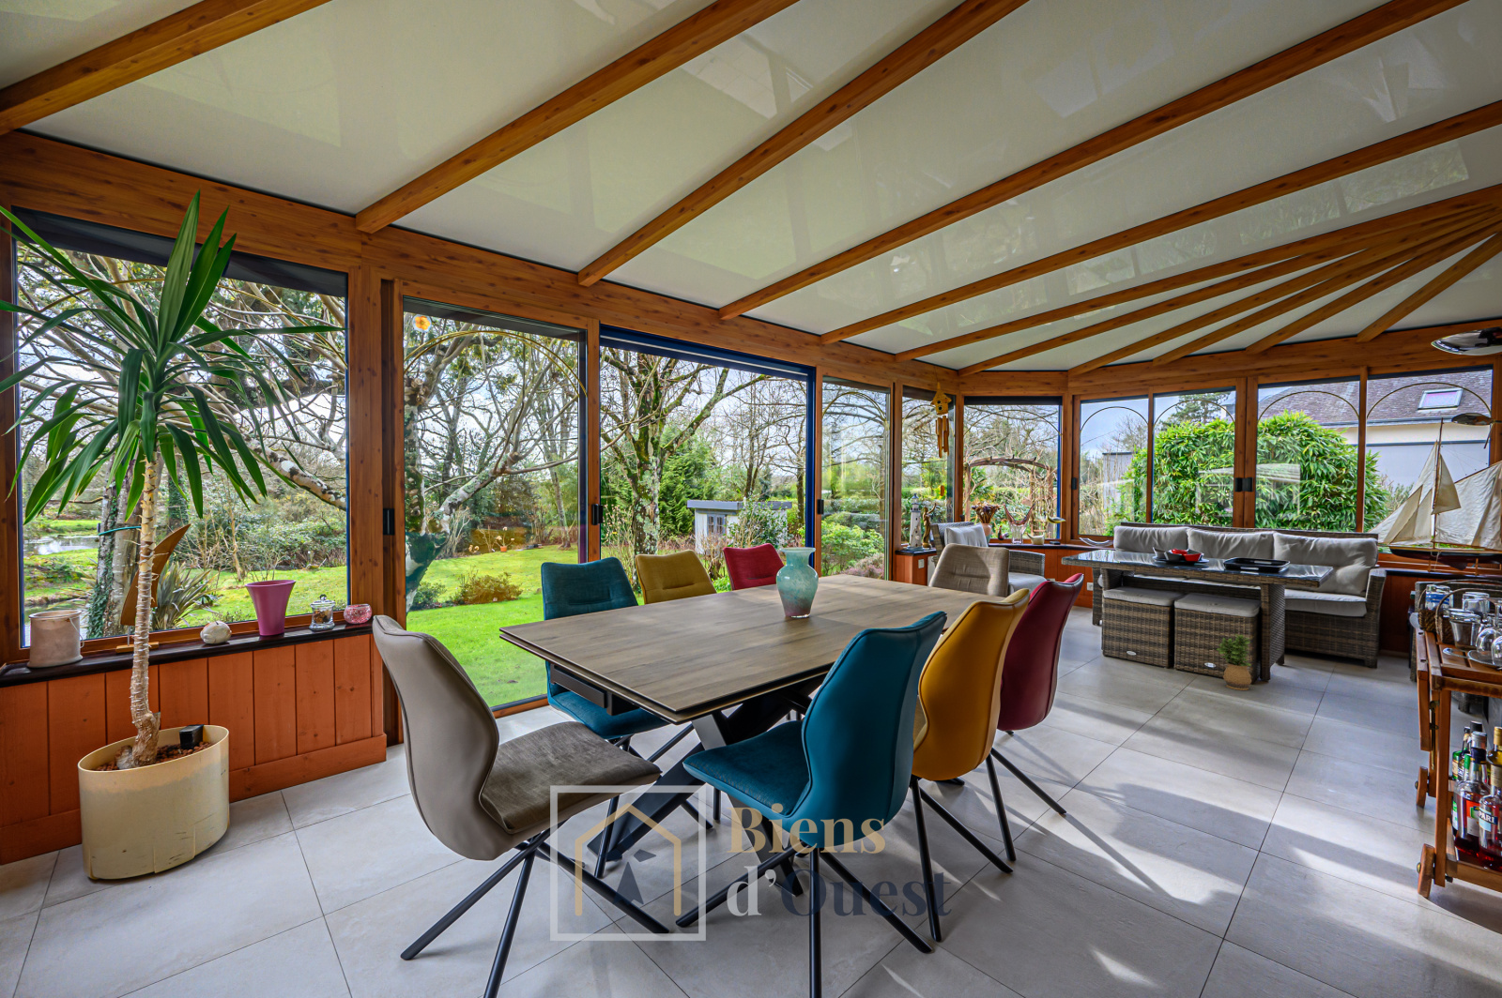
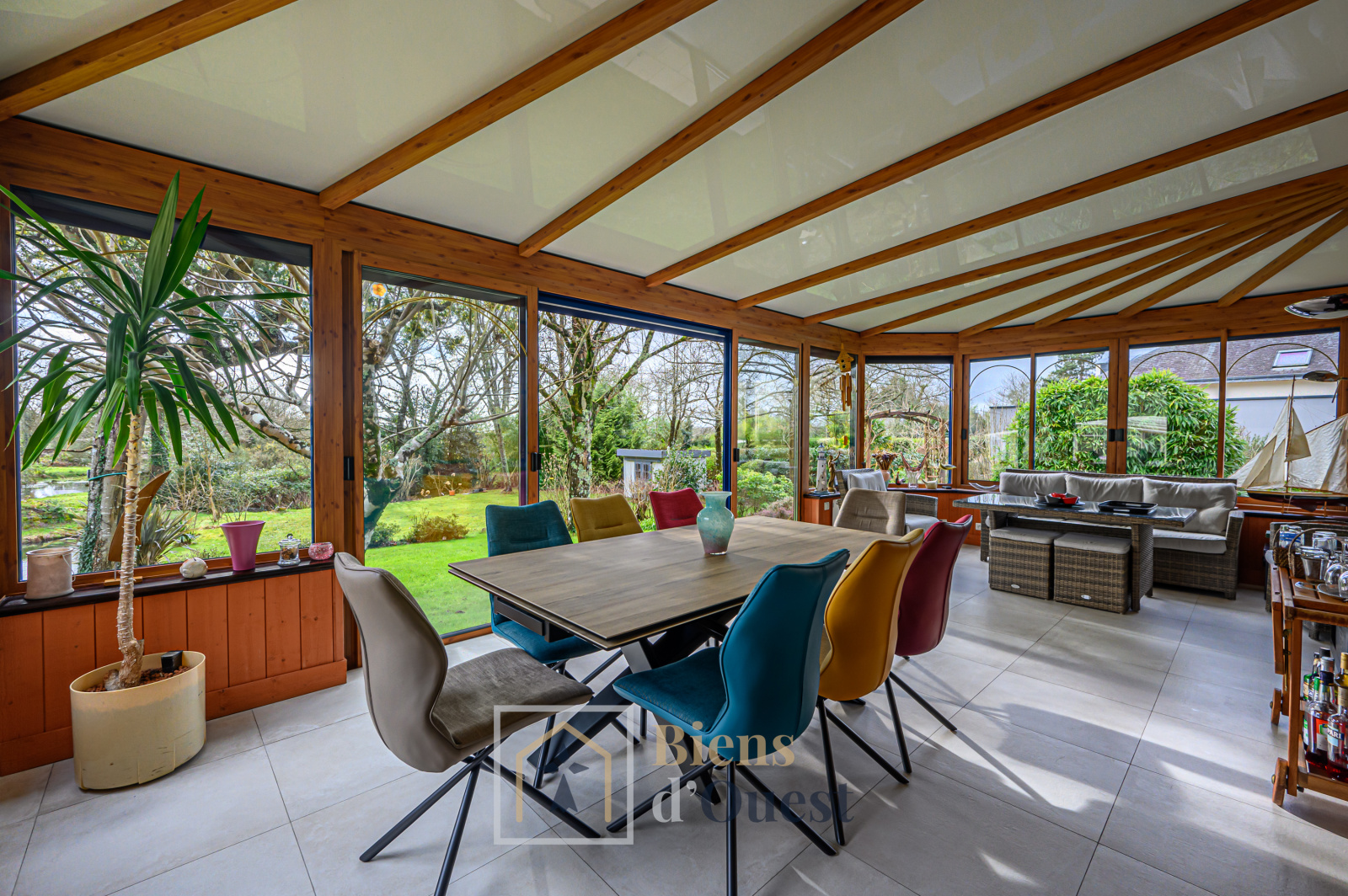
- potted plant (1235, 659)
